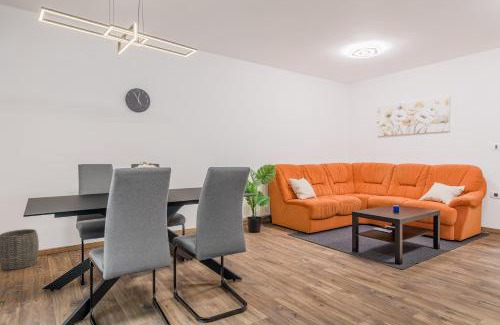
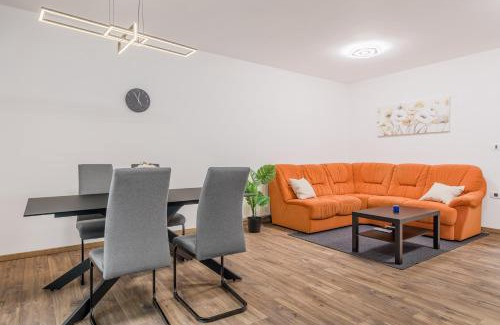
- woven basket (18, 248)
